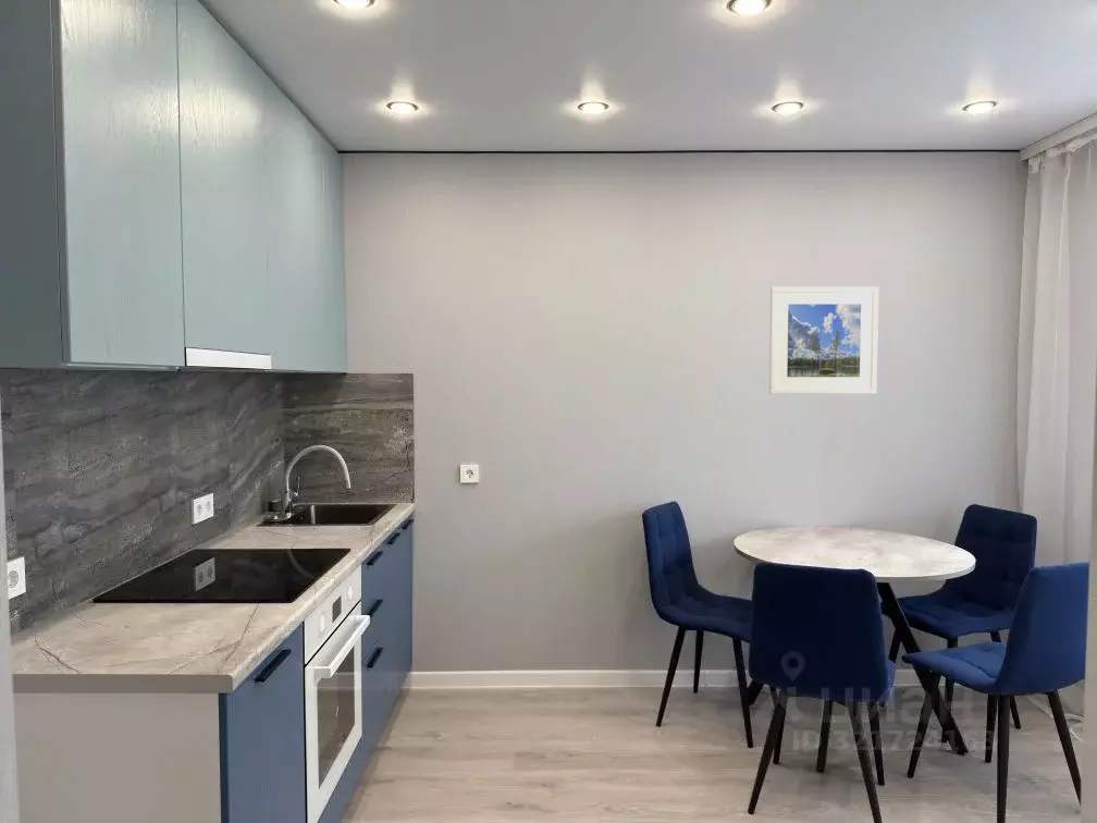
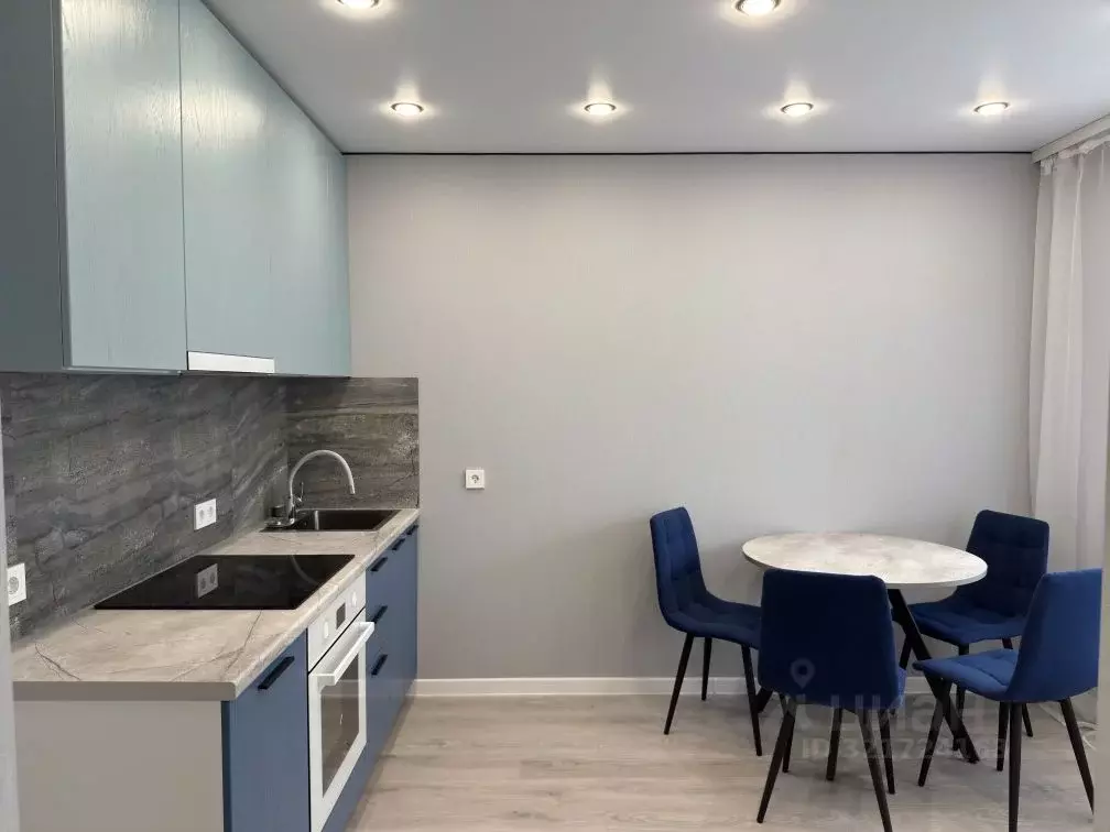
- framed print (823, 340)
